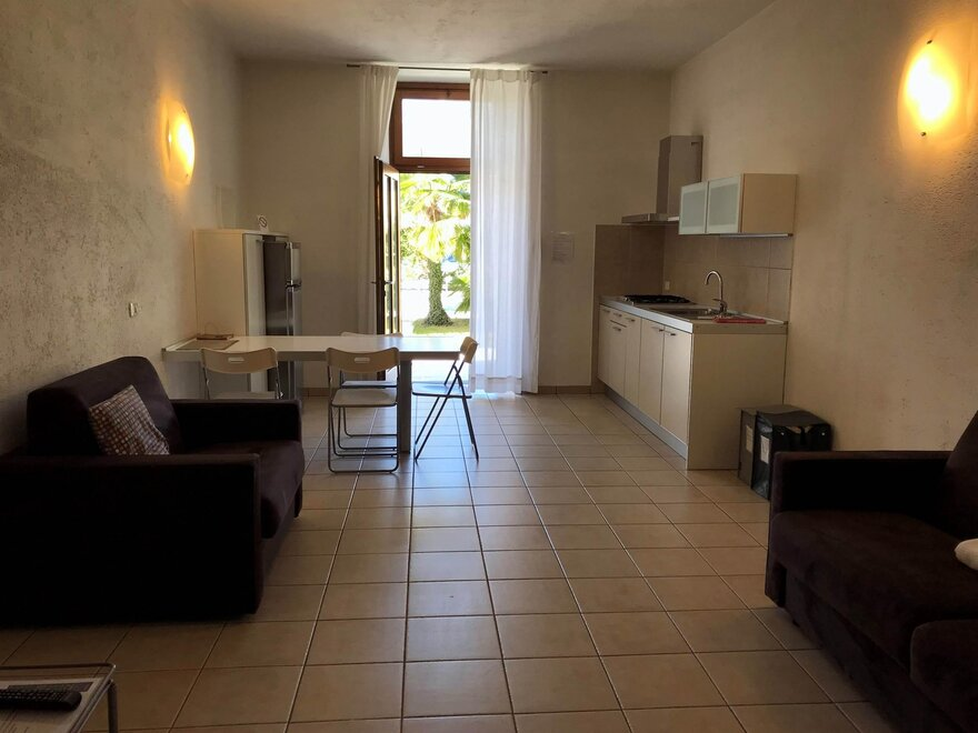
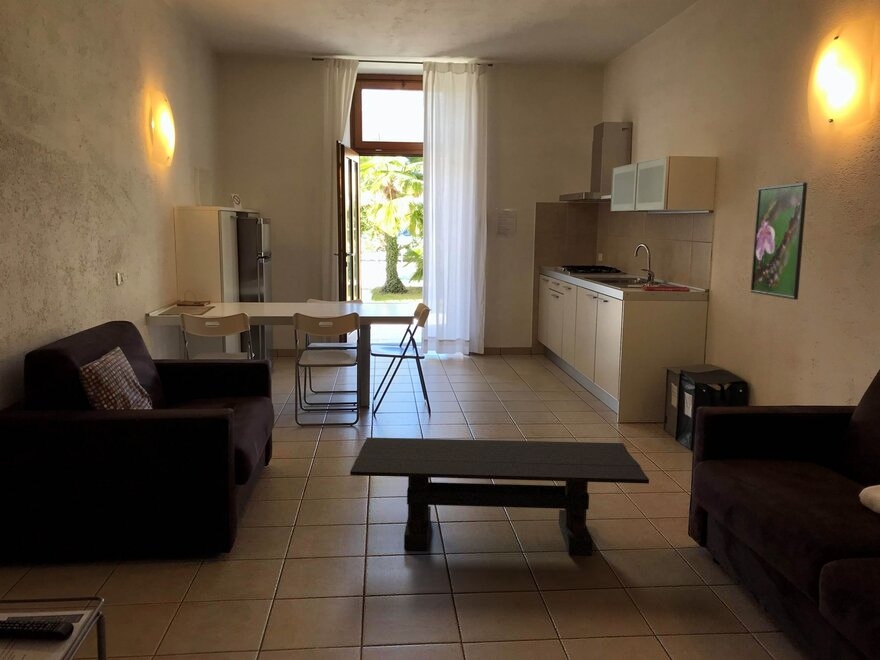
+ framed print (777, 241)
+ coffee table (495, 496)
